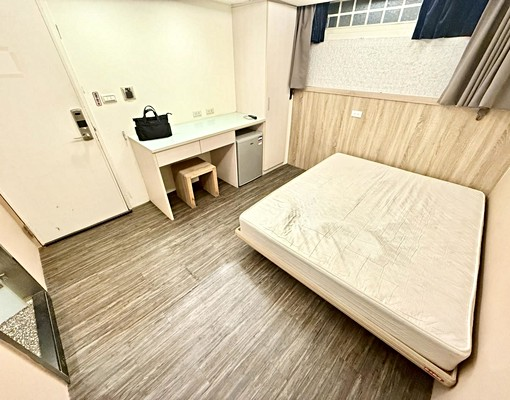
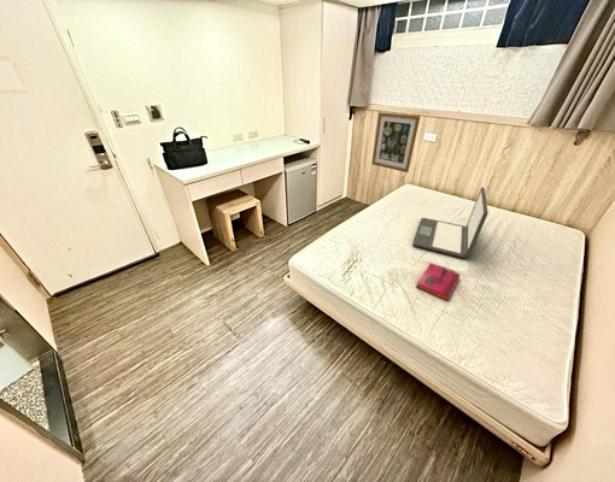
+ hardback book (438, 280)
+ laptop (445, 222)
+ wall art (393, 142)
